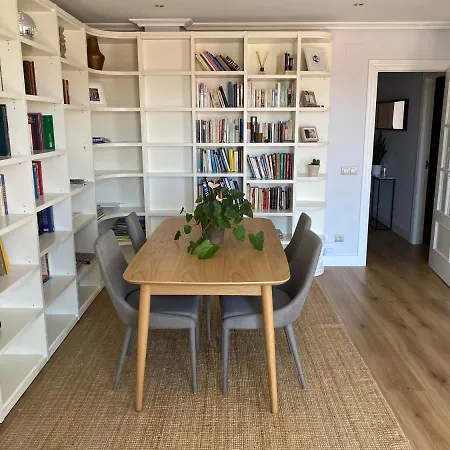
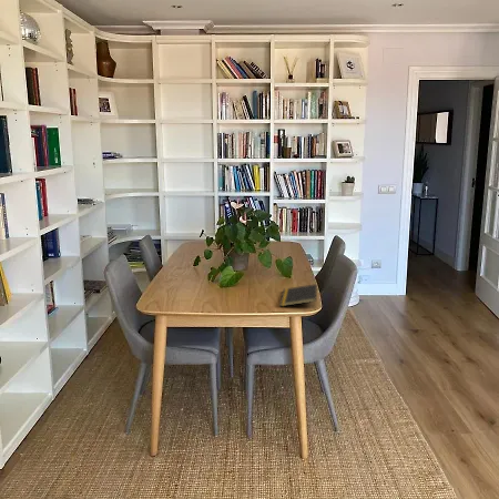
+ notepad (298, 294)
